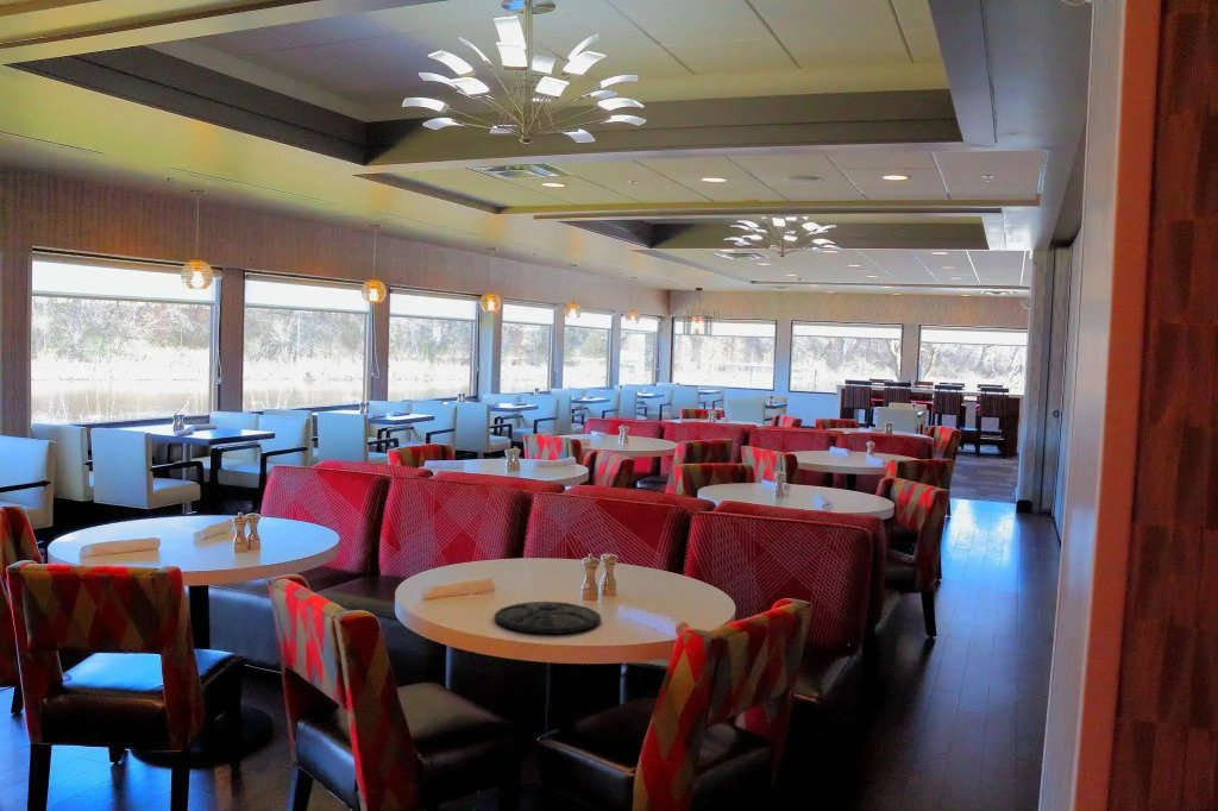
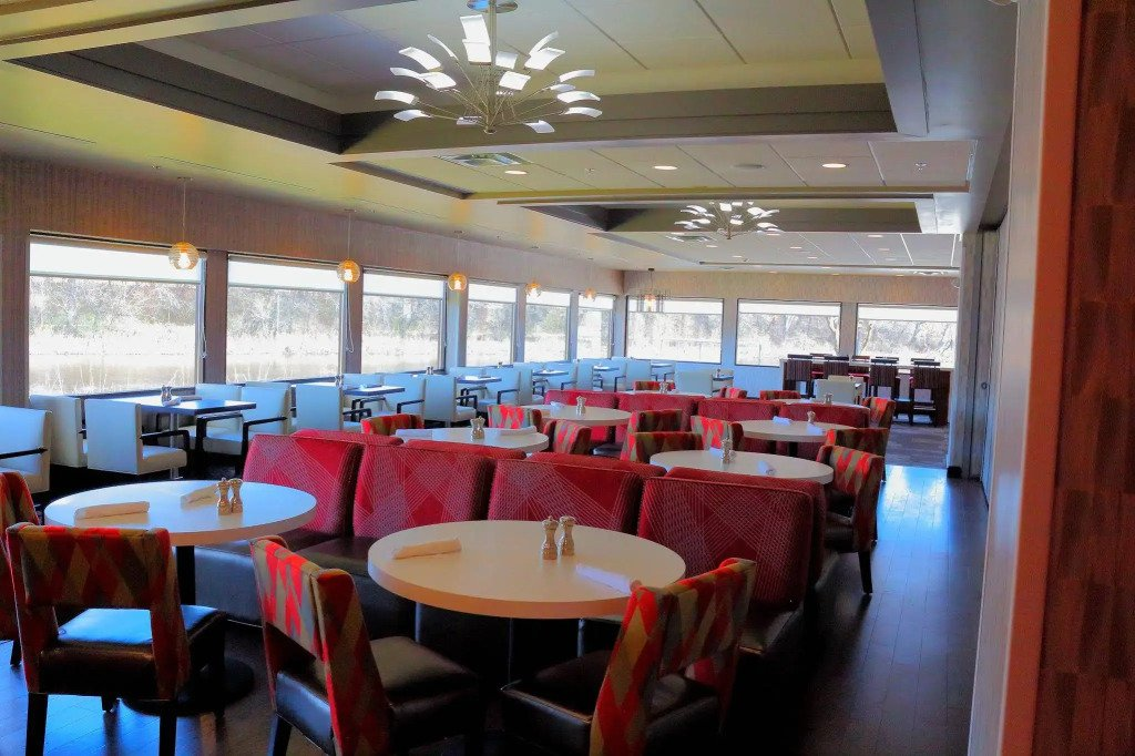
- plate (547, 610)
